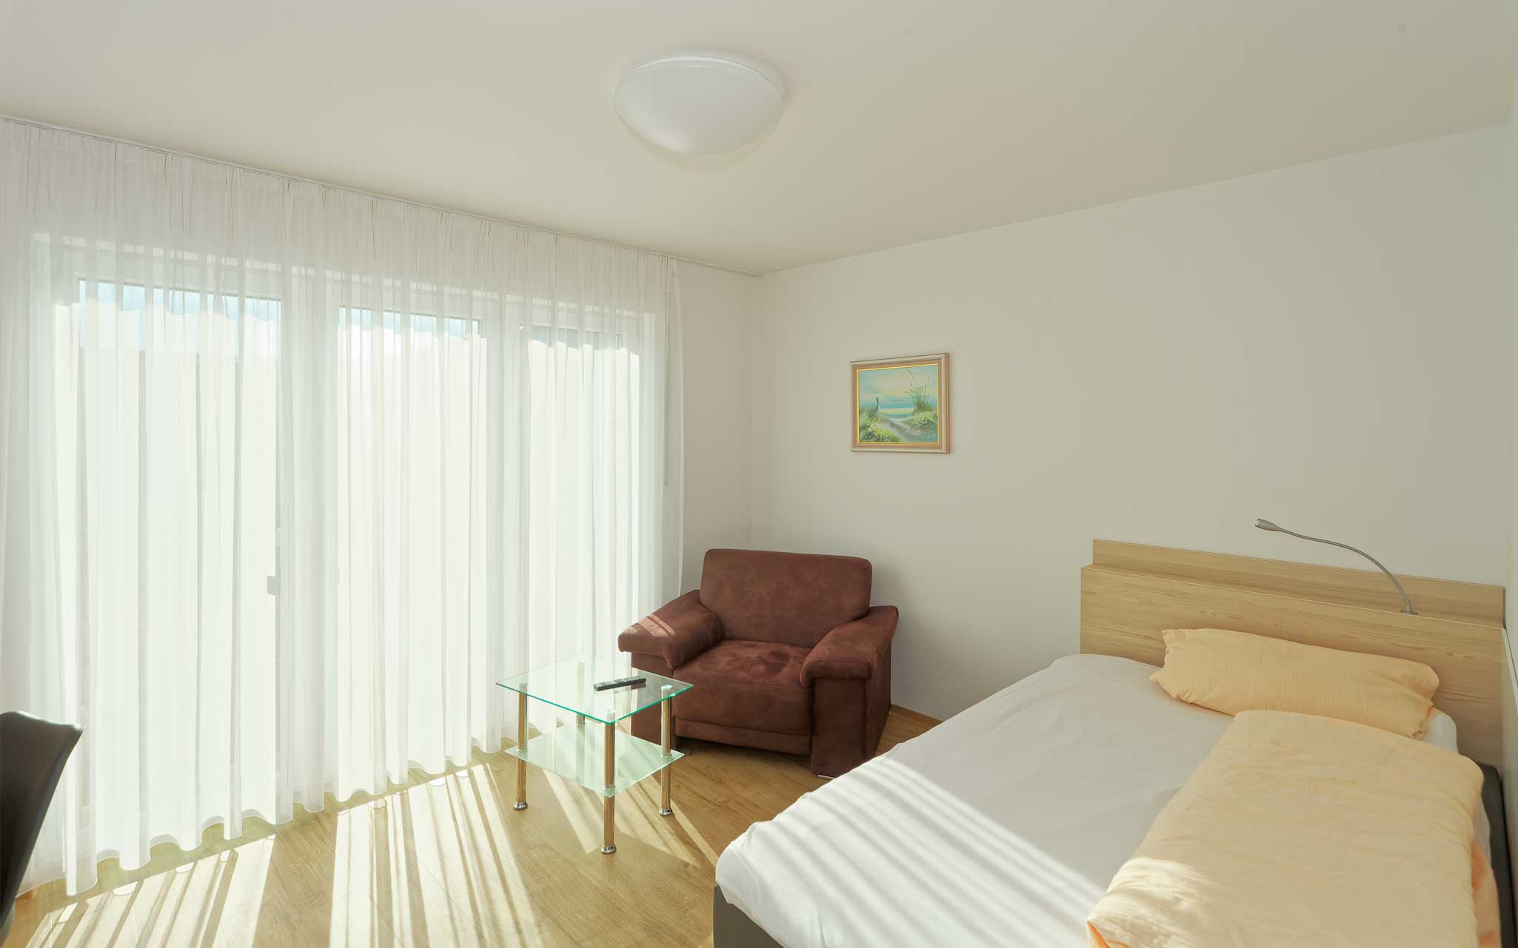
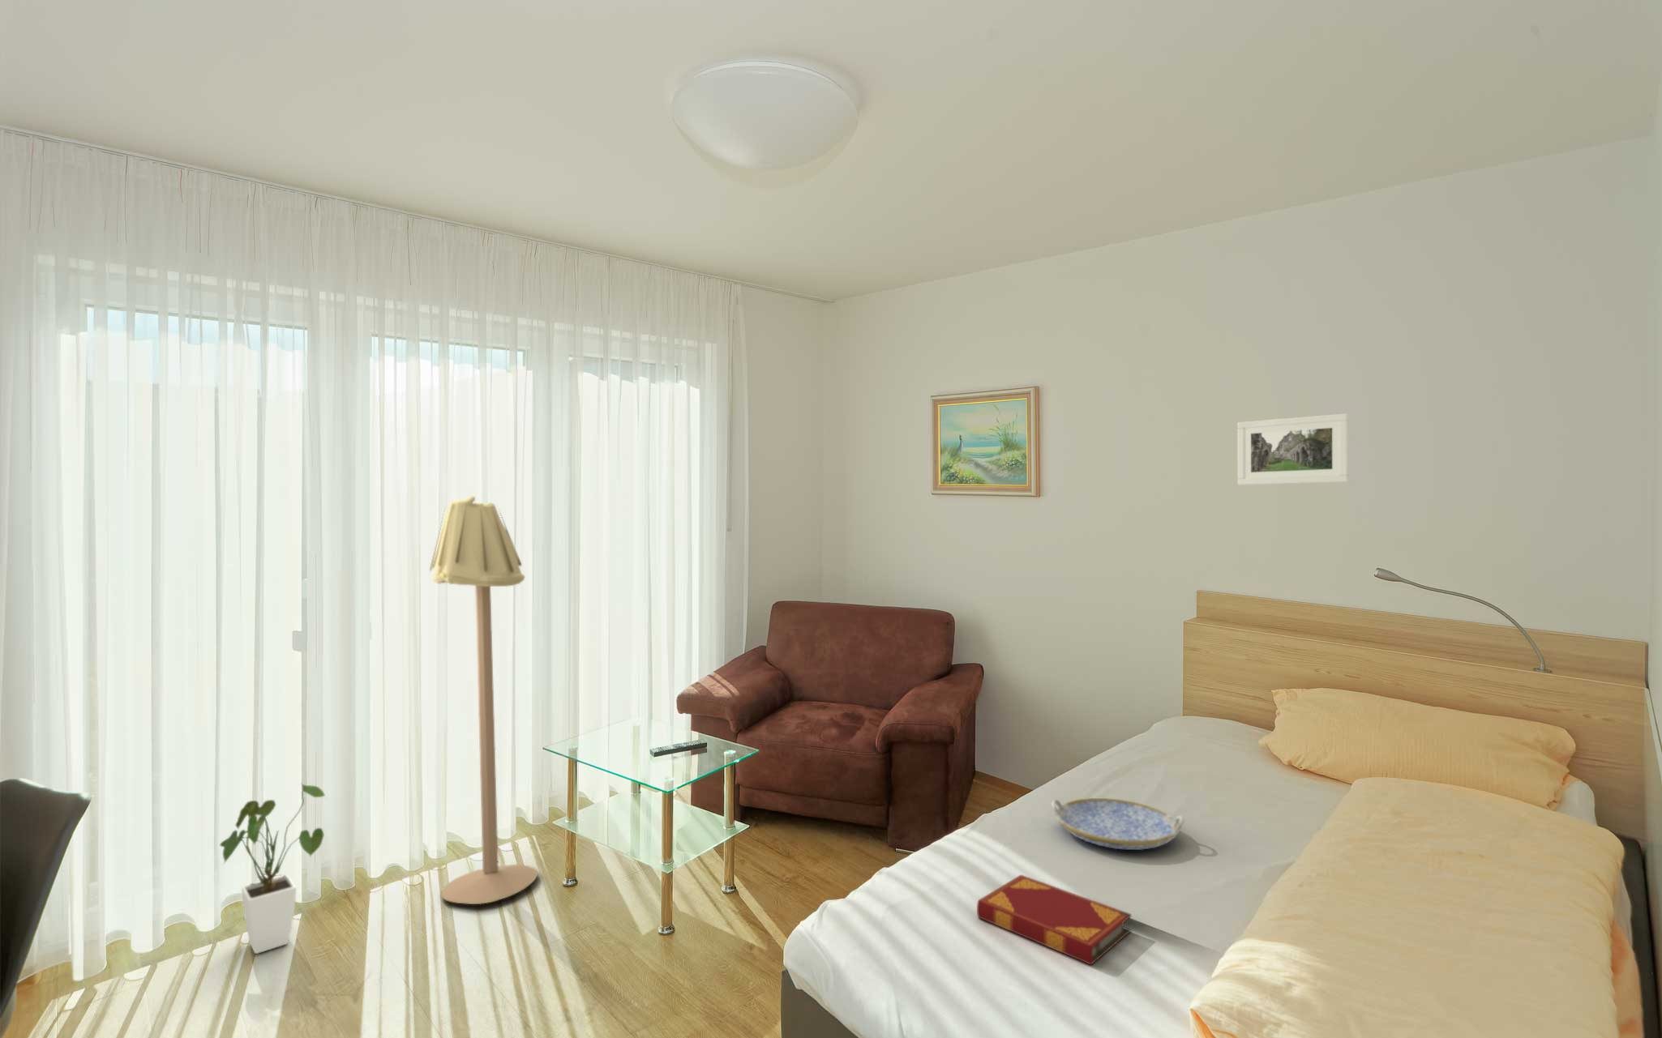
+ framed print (1291, 451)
+ hardback book (1052, 916)
+ serving tray (1115, 820)
+ floor lamp (481, 688)
+ house plant (280, 867)
